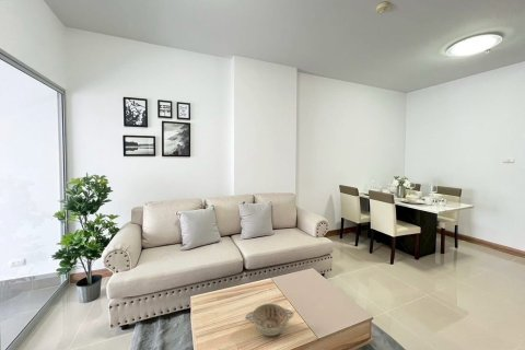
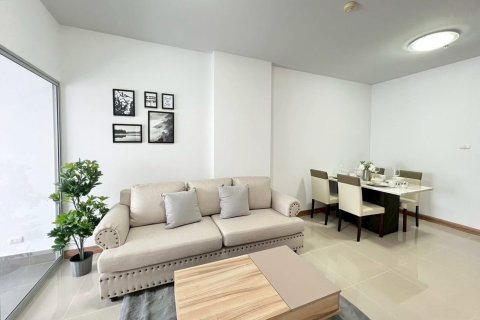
- decorative bowl (269, 322)
